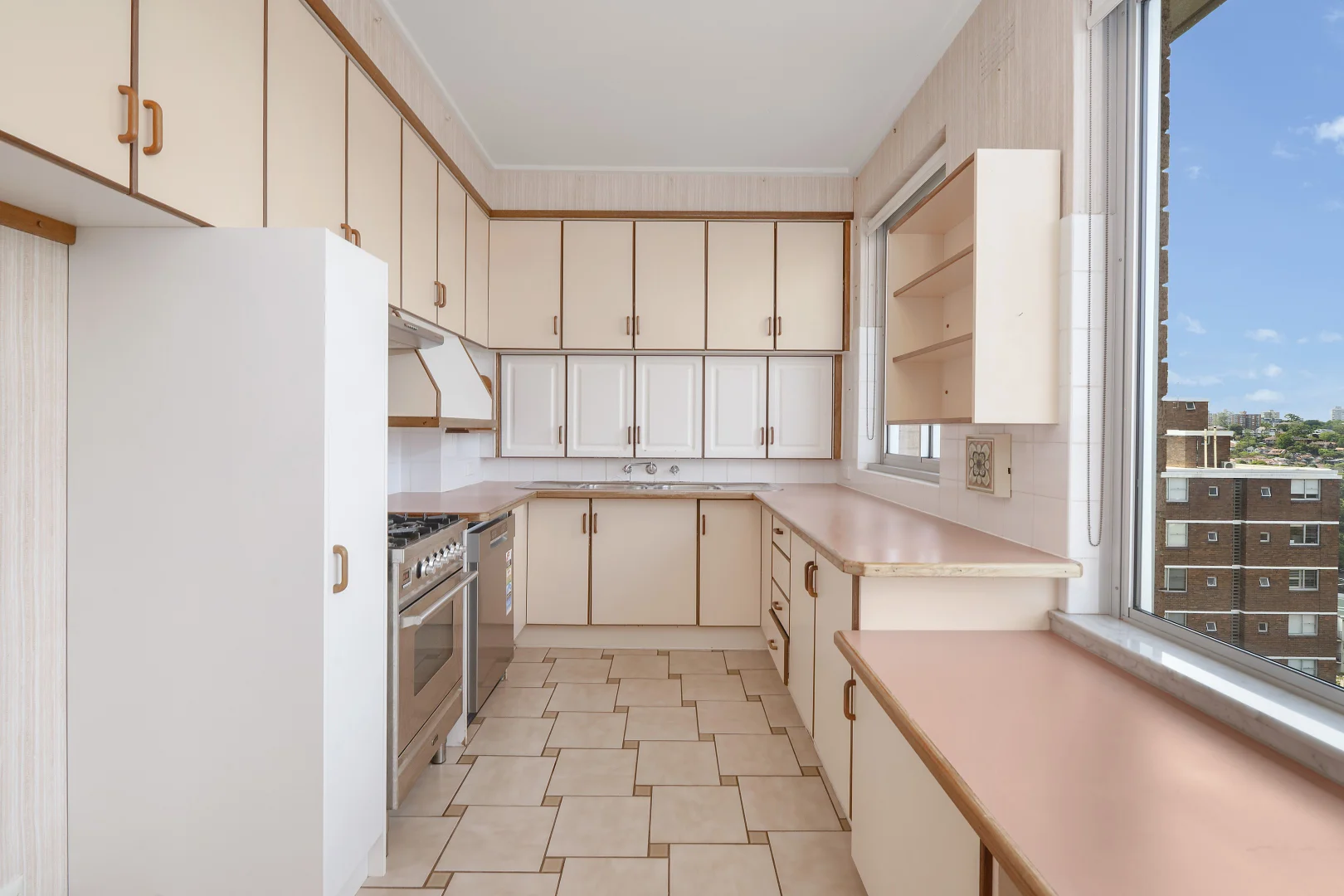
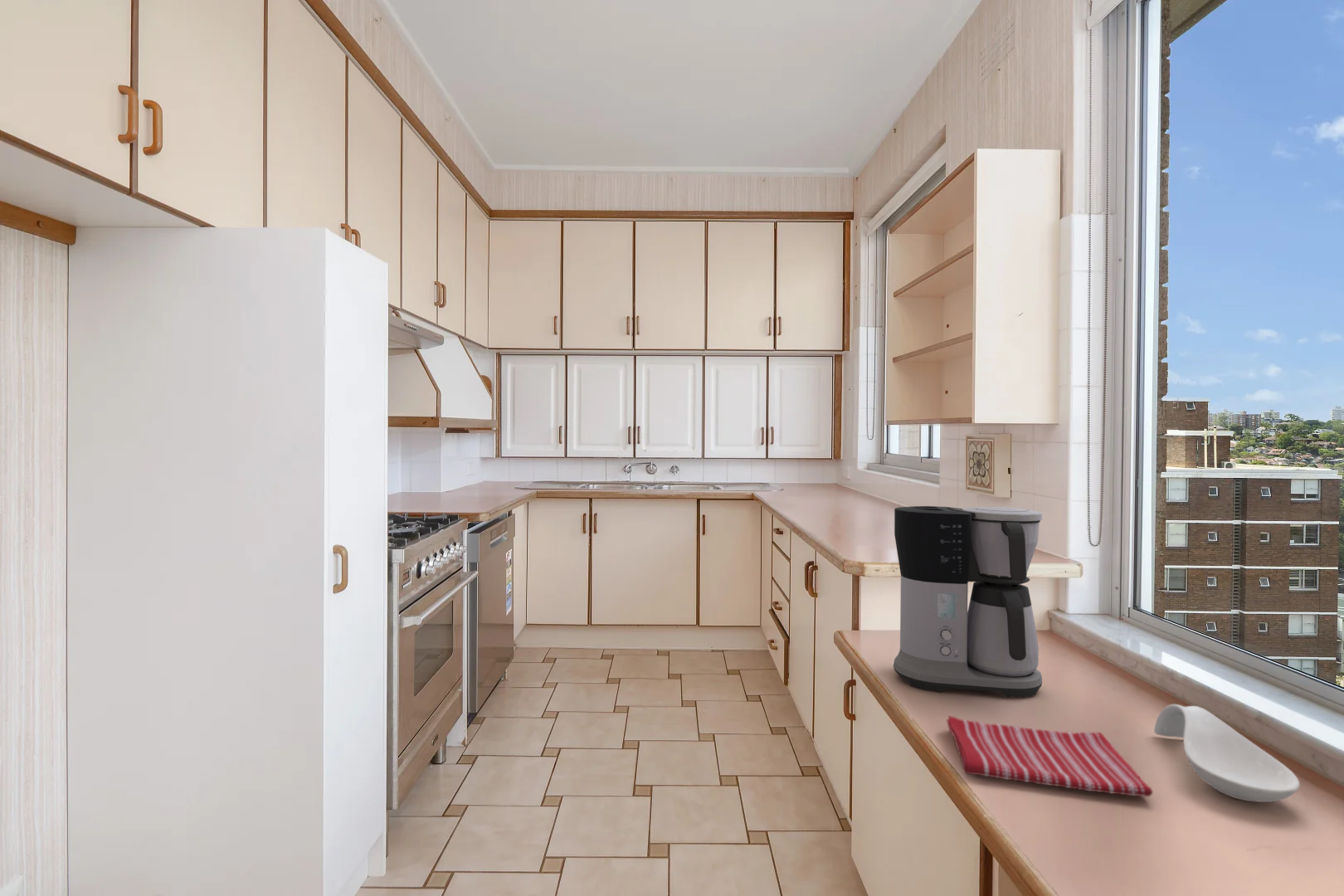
+ dish towel (1037, 752)
+ coffee maker (967, 595)
+ spoon rest (1212, 747)
